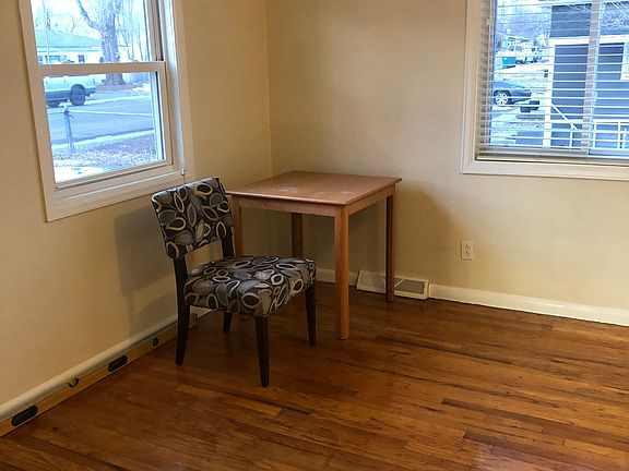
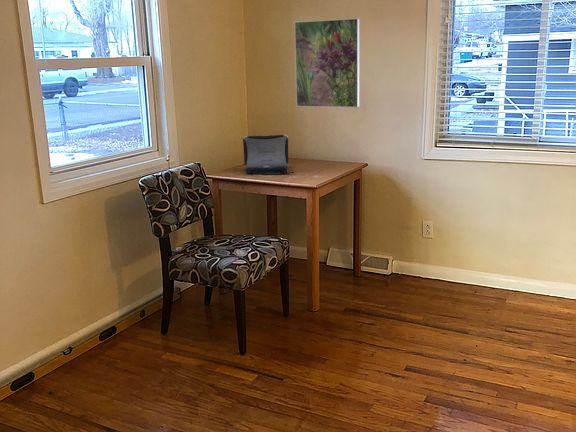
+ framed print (326, 64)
+ laptop (266, 152)
